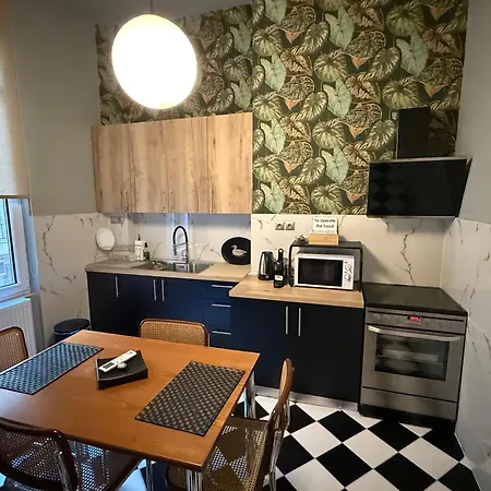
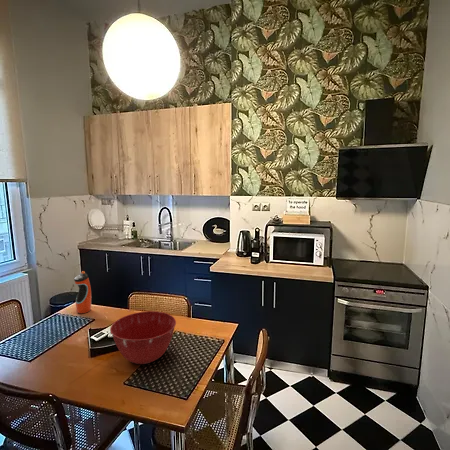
+ water bottle (83, 291)
+ mixing bowl (144, 339)
